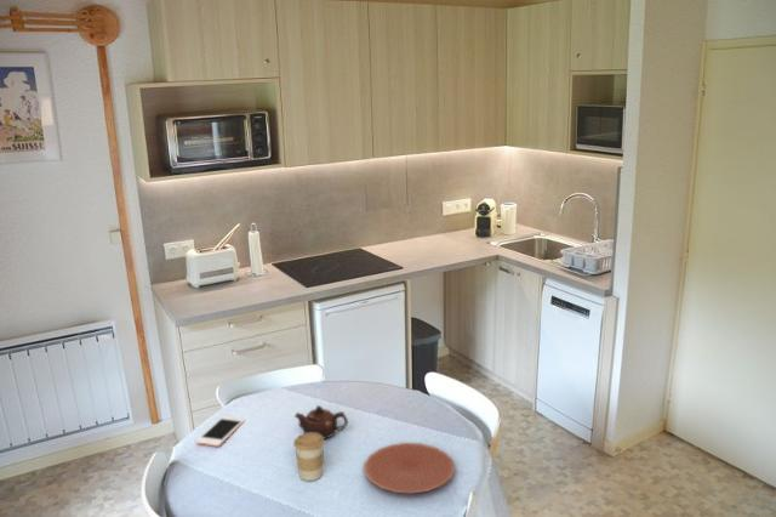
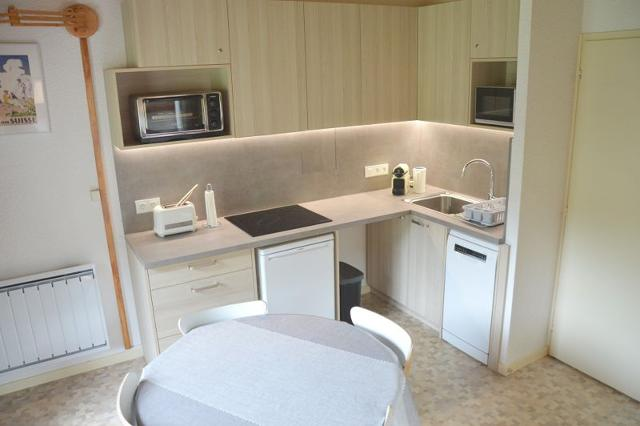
- plate (409, 470)
- coffee cup (309, 455)
- teapot (320, 419)
- cell phone (221, 430)
